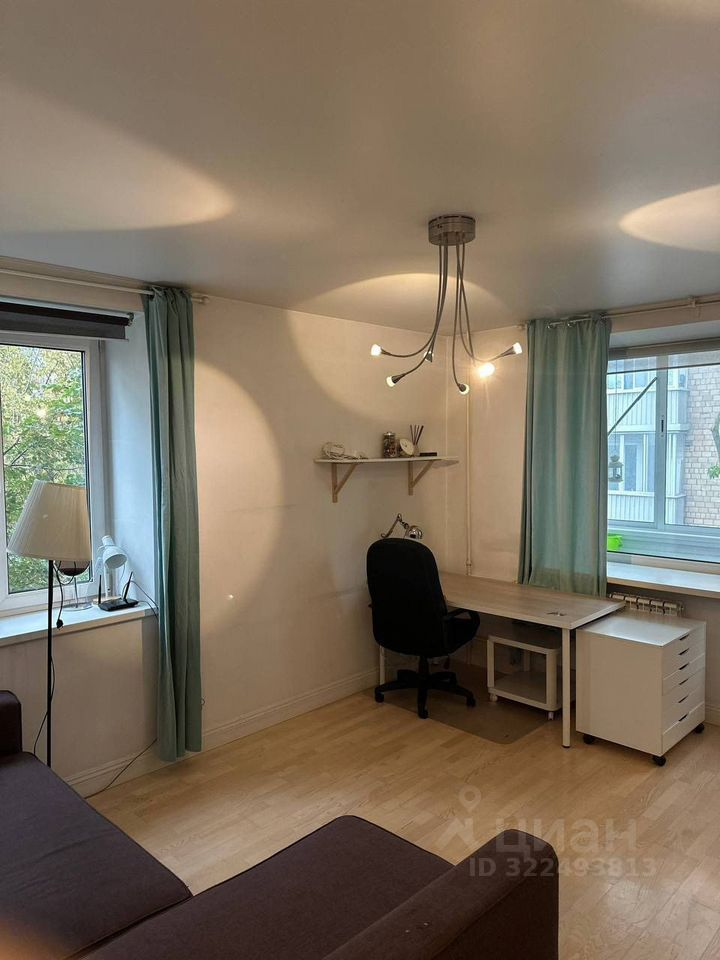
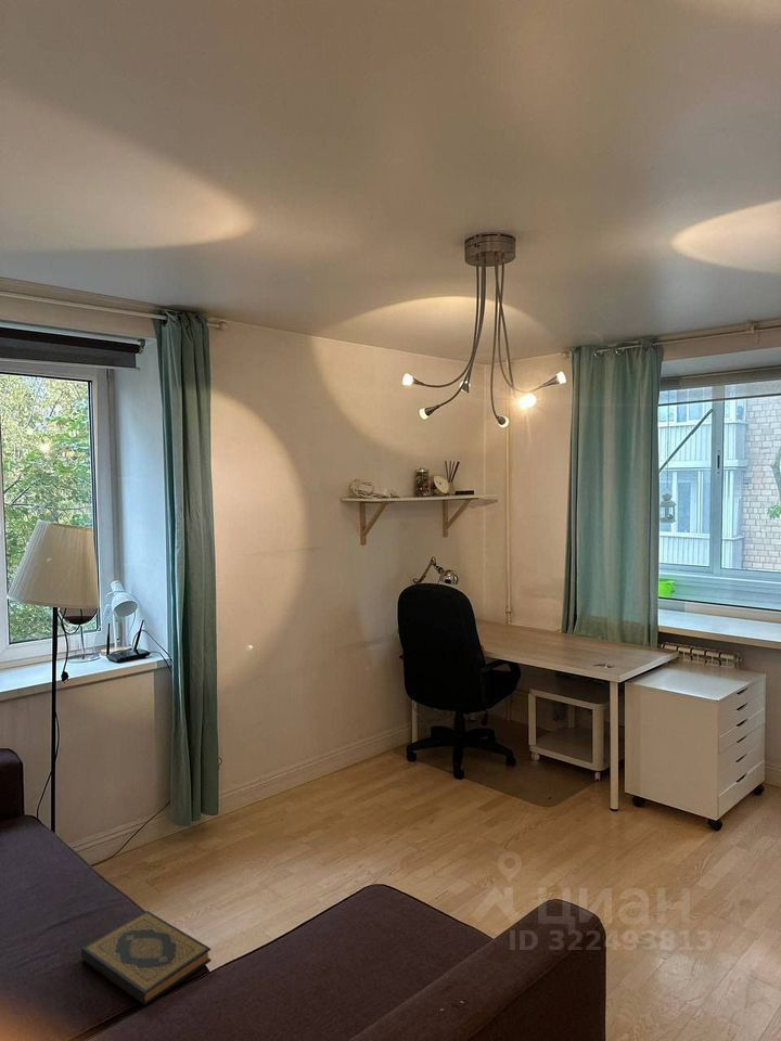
+ hardback book (145, 953)
